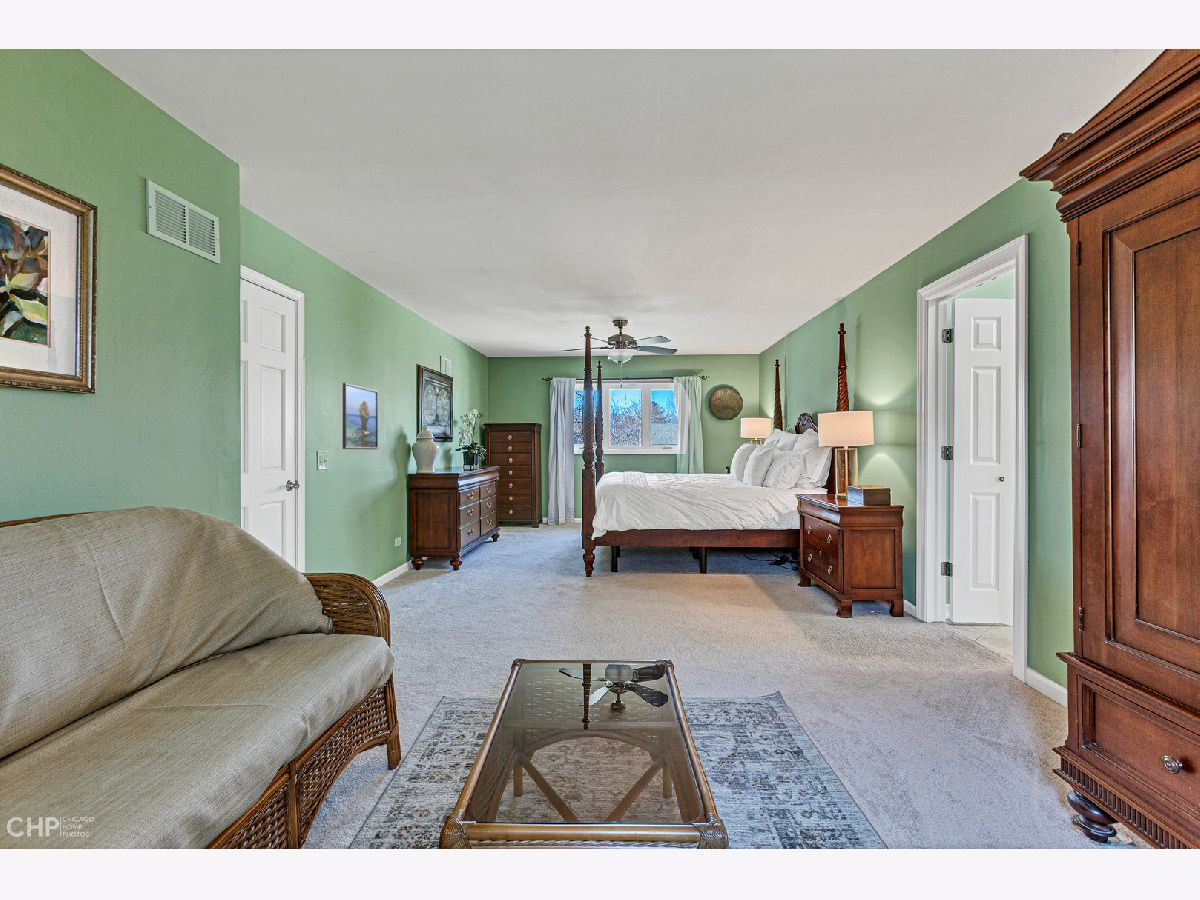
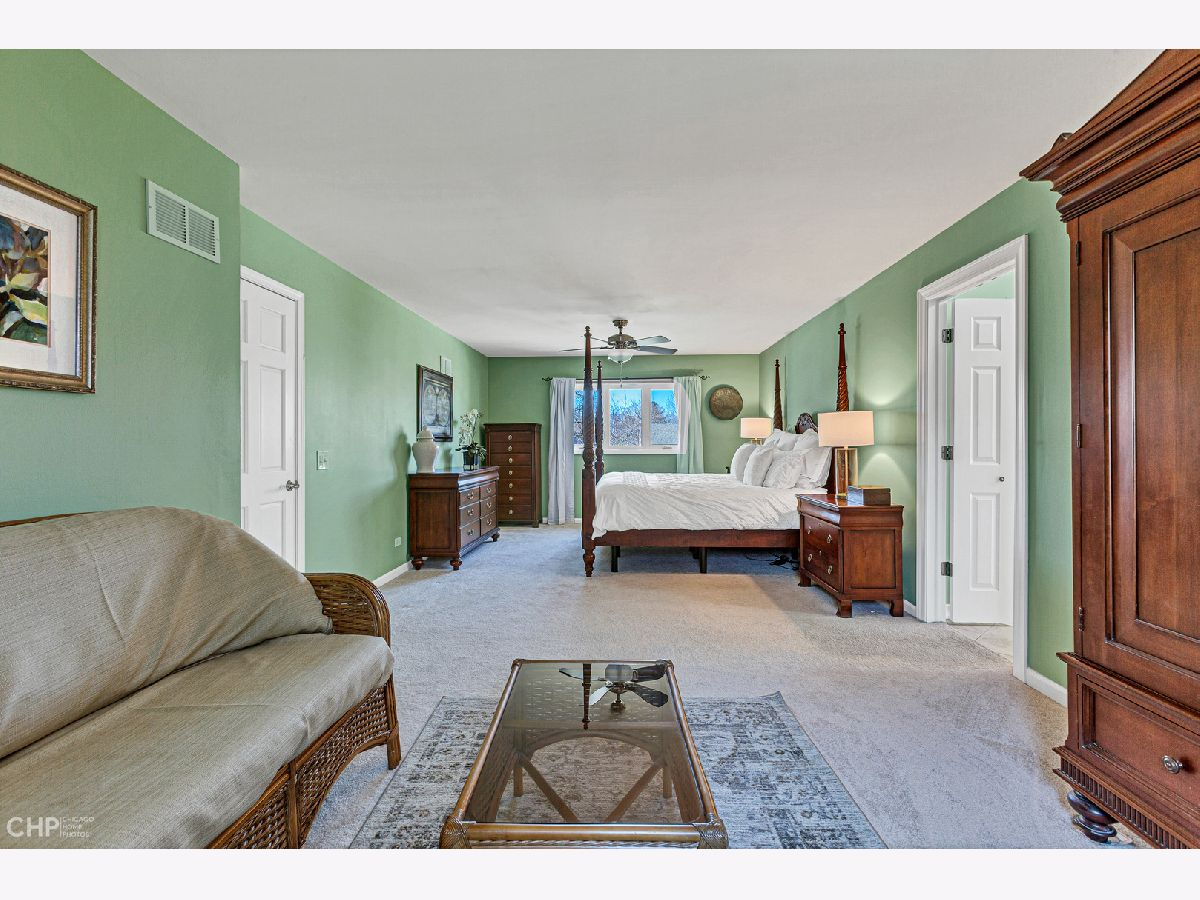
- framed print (361, 418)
